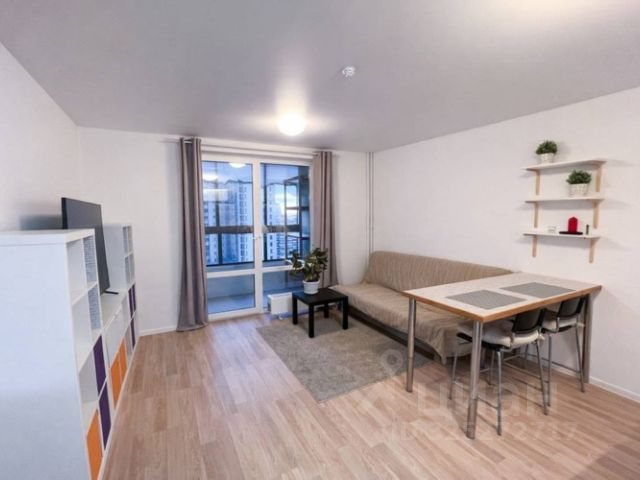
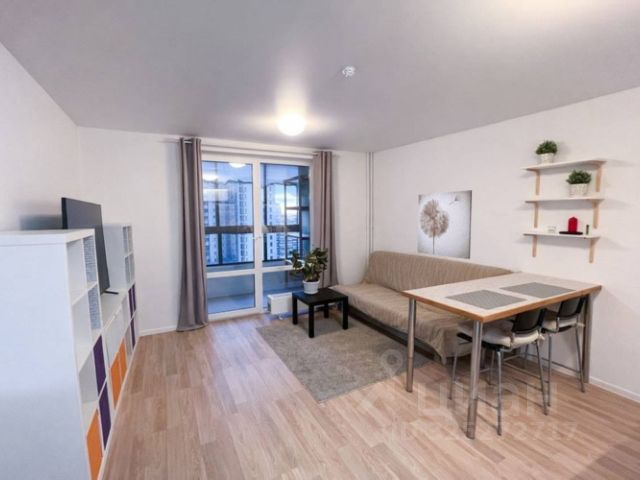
+ wall art (442, 224)
